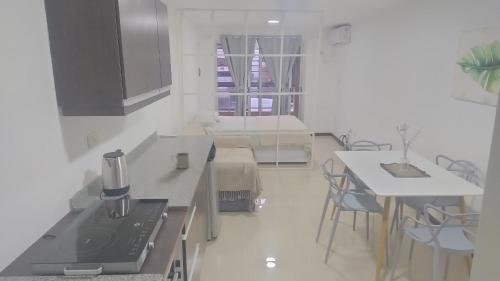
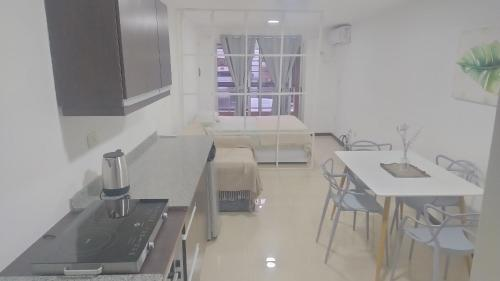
- mug (180, 160)
